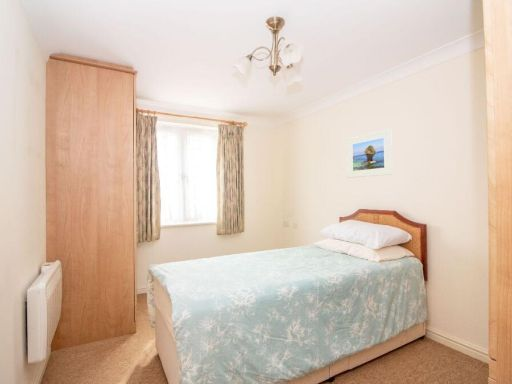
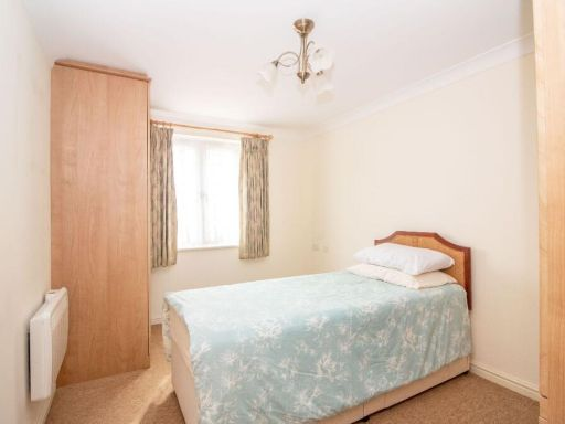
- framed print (367, 155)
